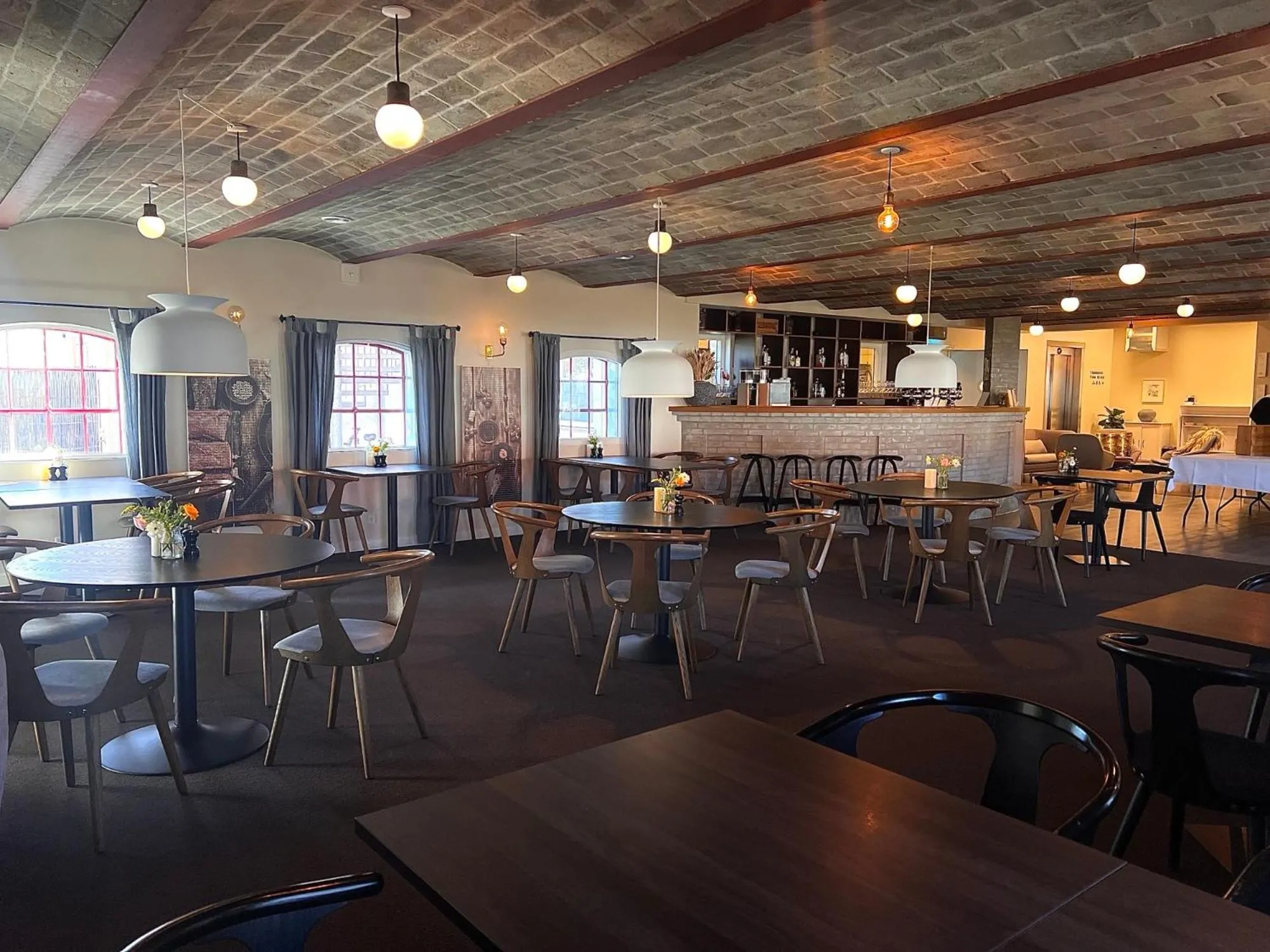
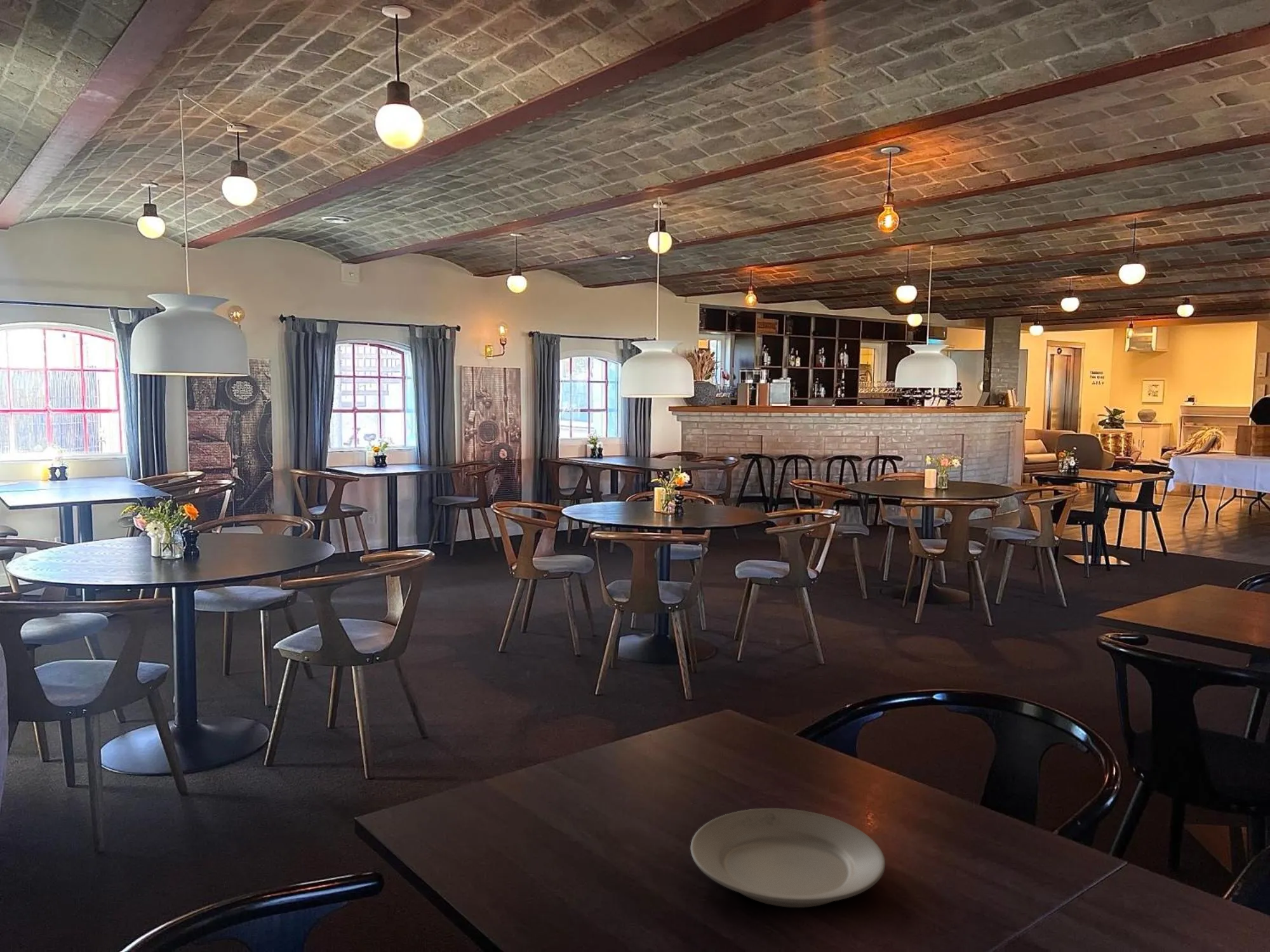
+ plate (785, 861)
